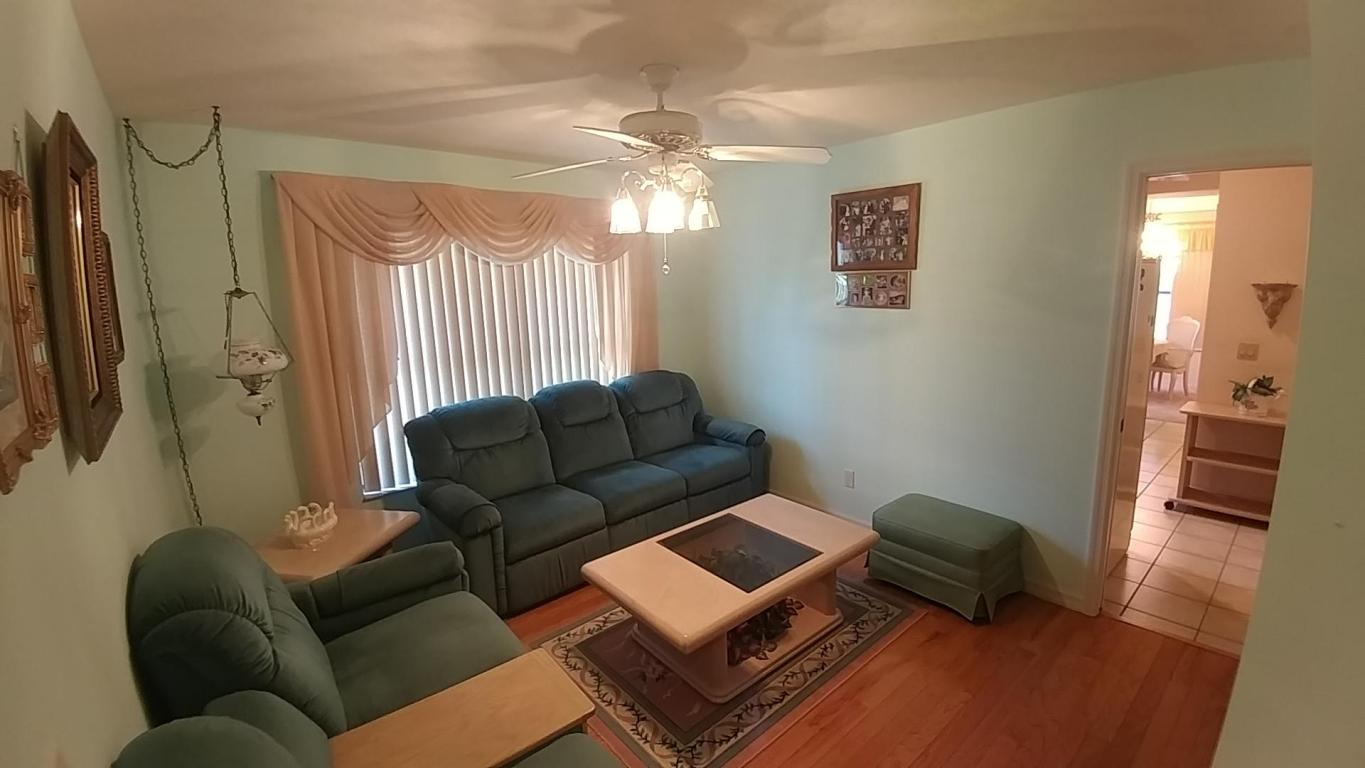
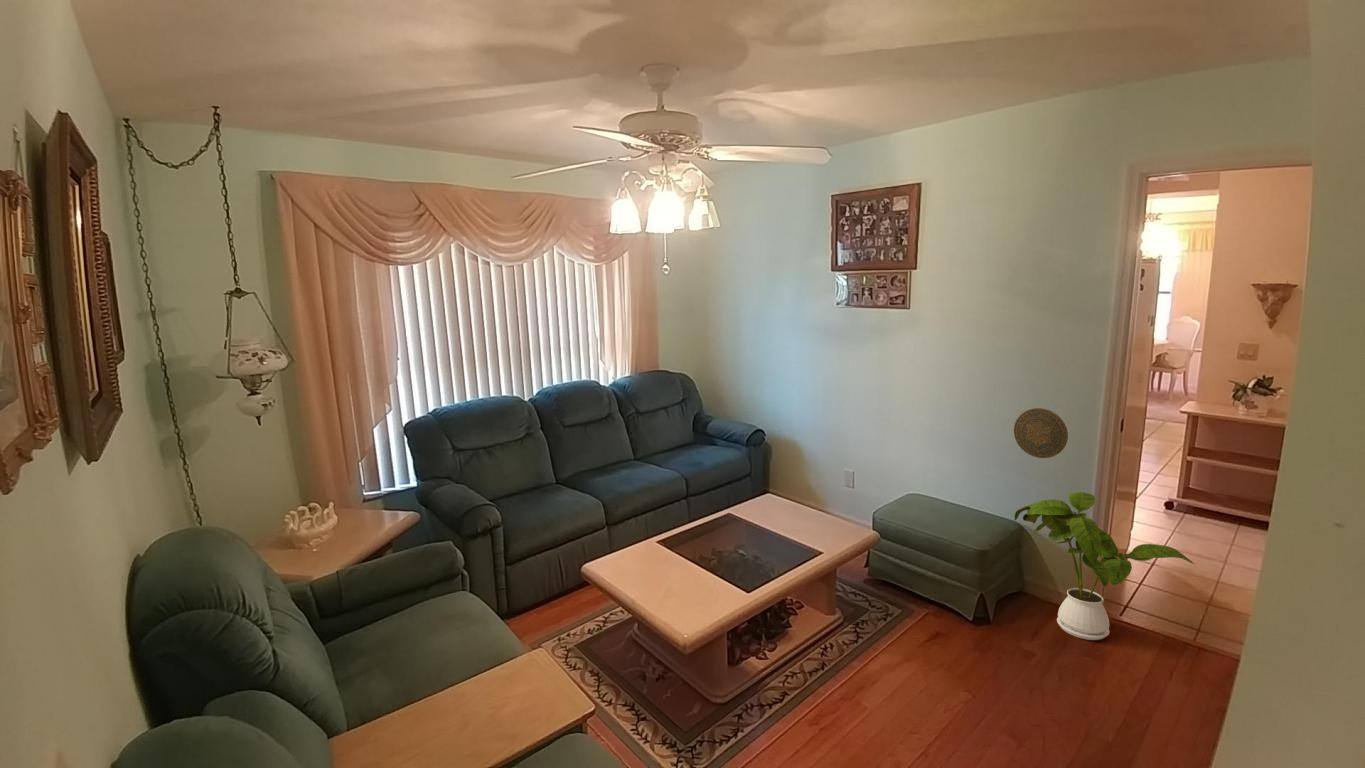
+ house plant (1088, 566)
+ decorative plate (1039, 433)
